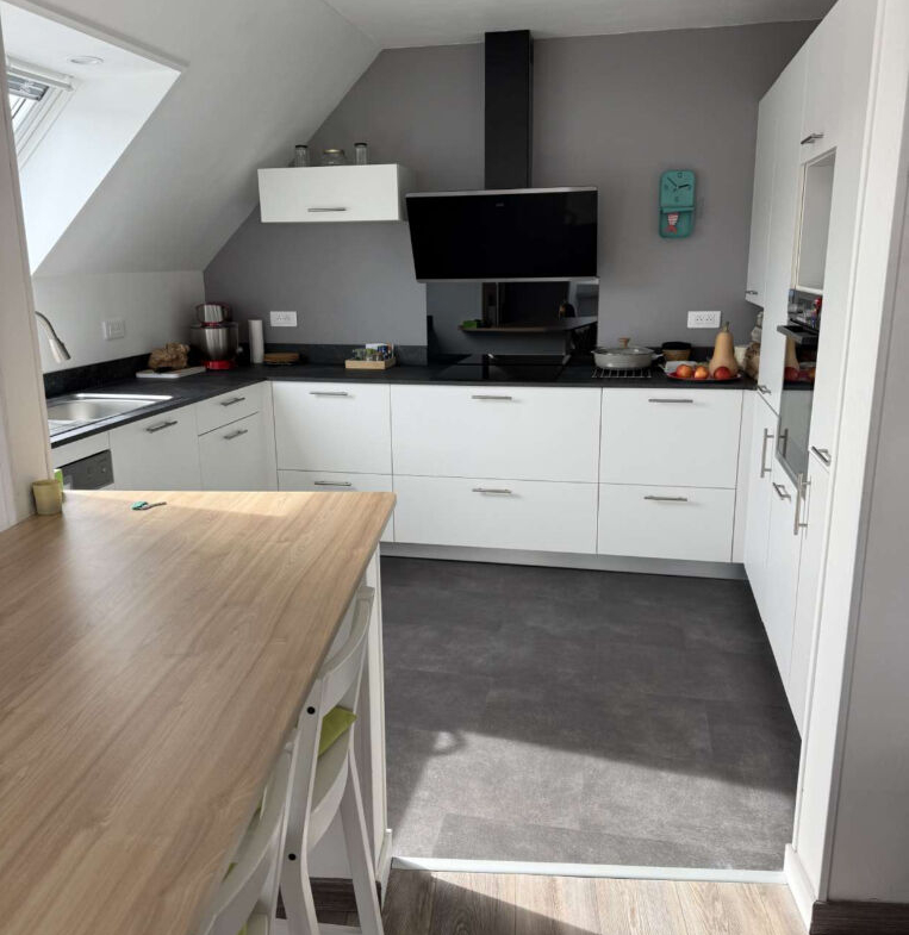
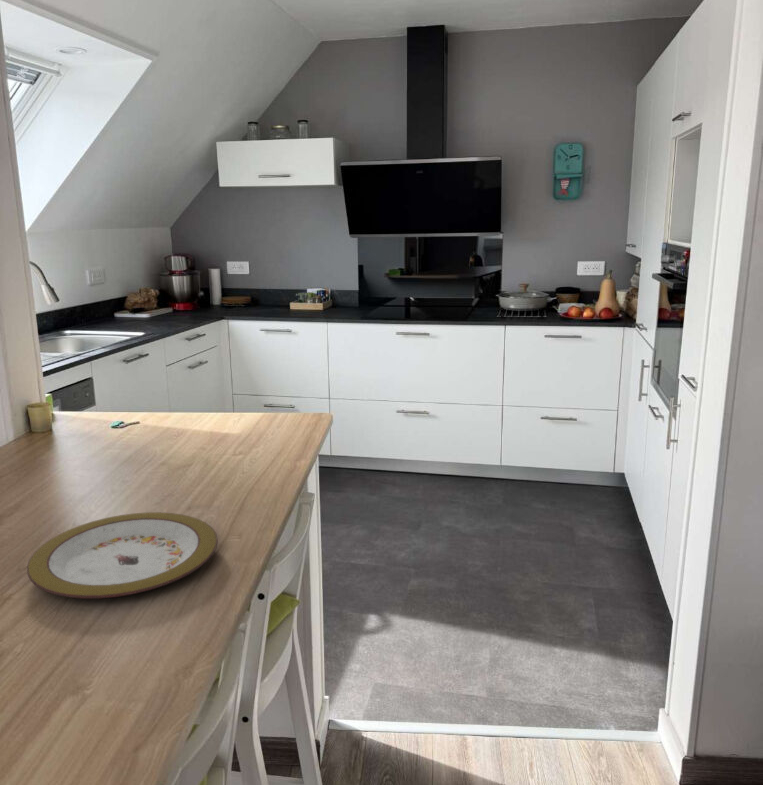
+ plate (126, 556)
